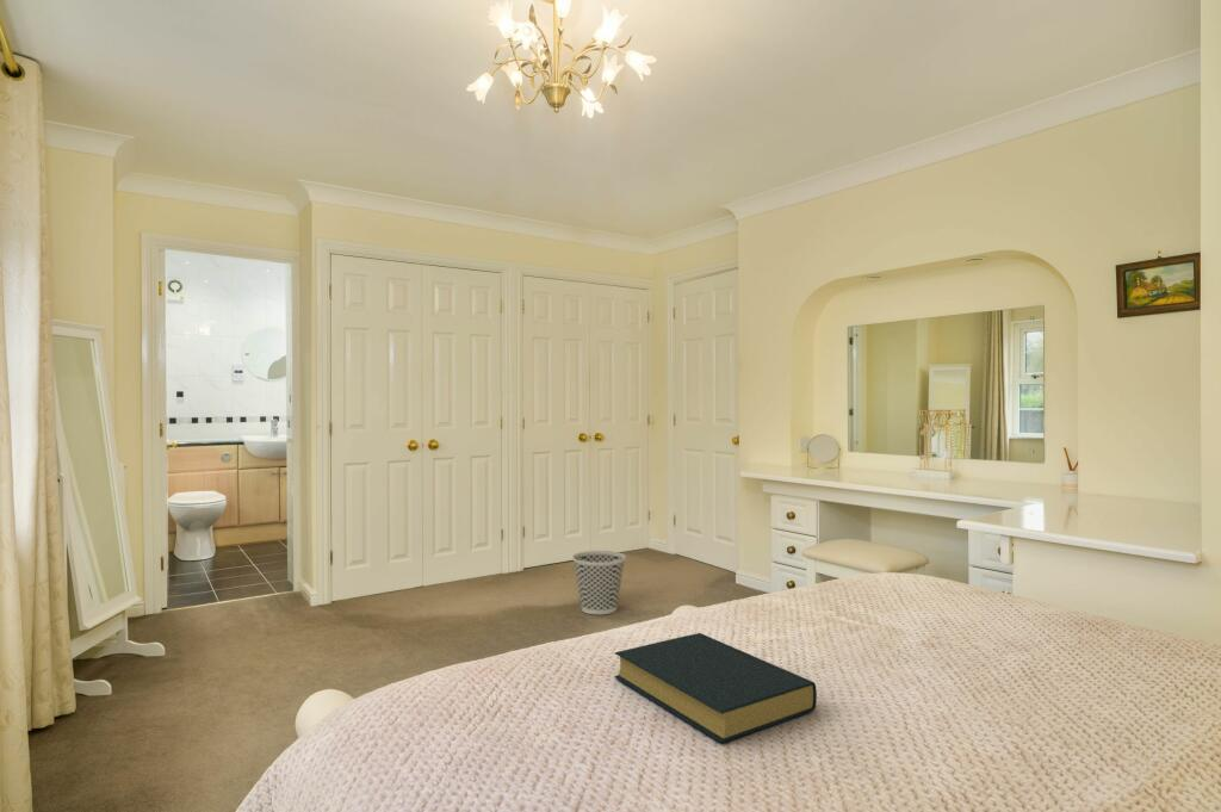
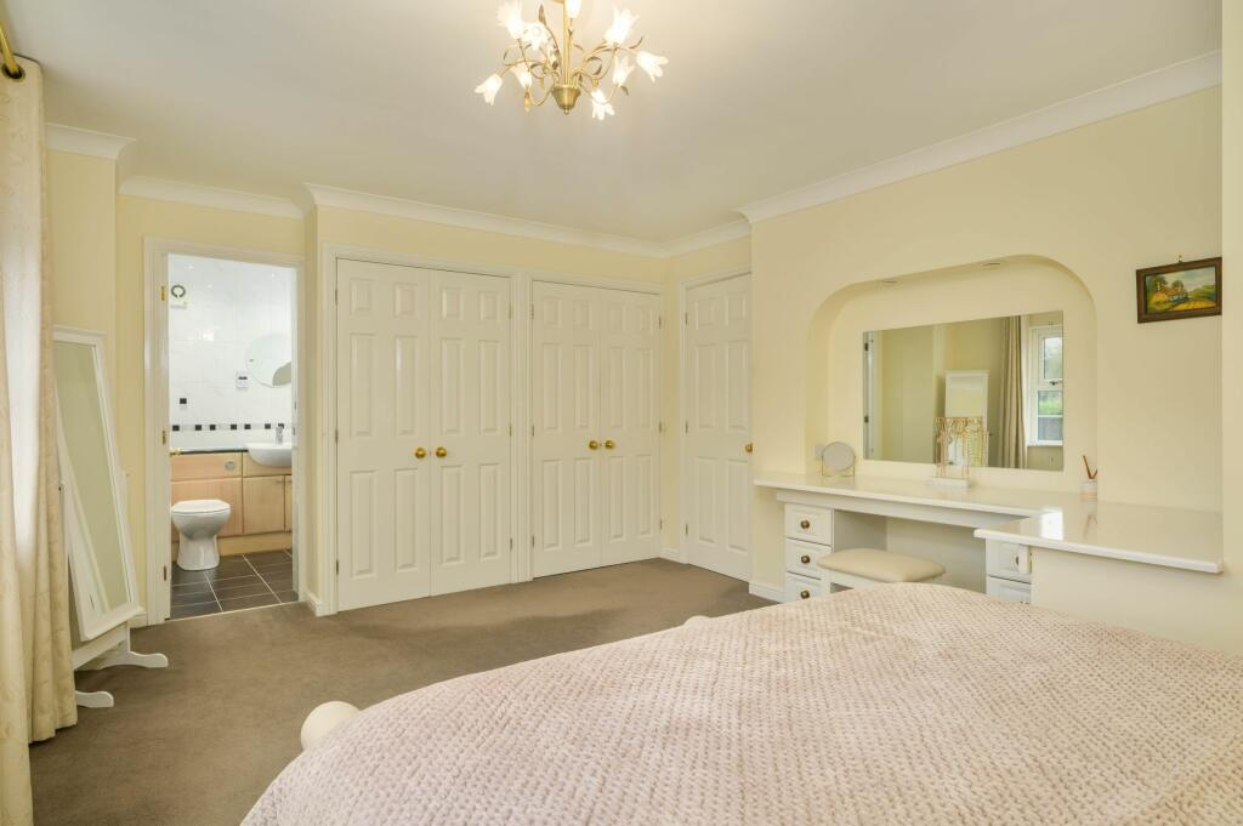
- hardback book (709, 678)
- wastebasket (599, 582)
